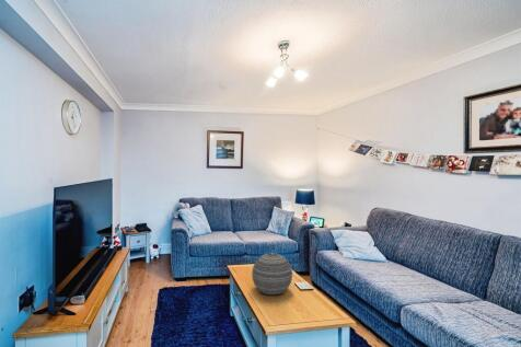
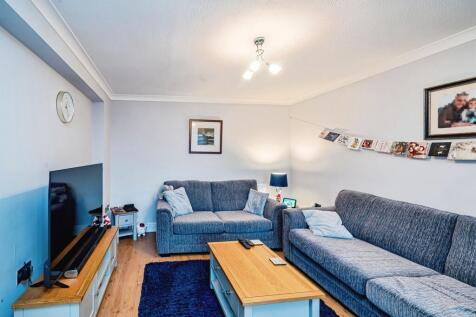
- decorative orb (271, 271)
